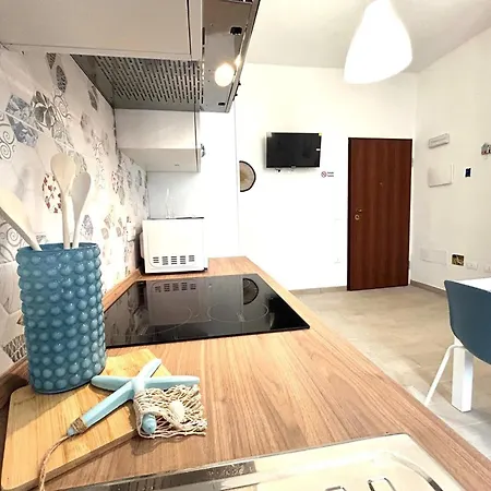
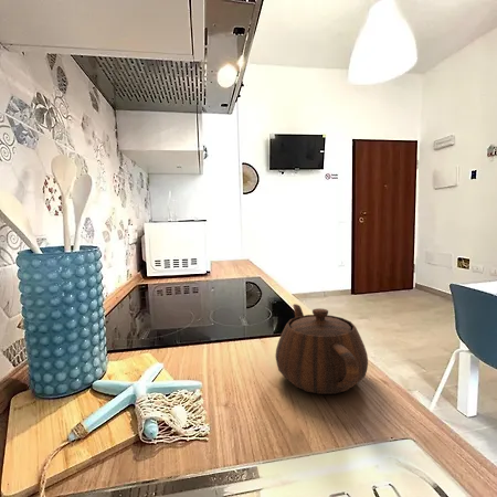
+ teapot (318, 342)
